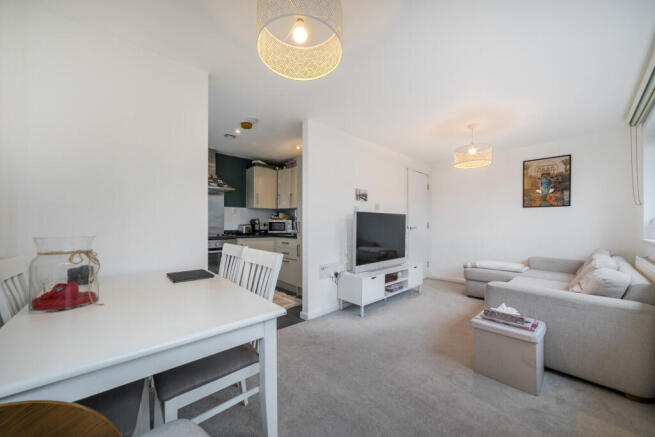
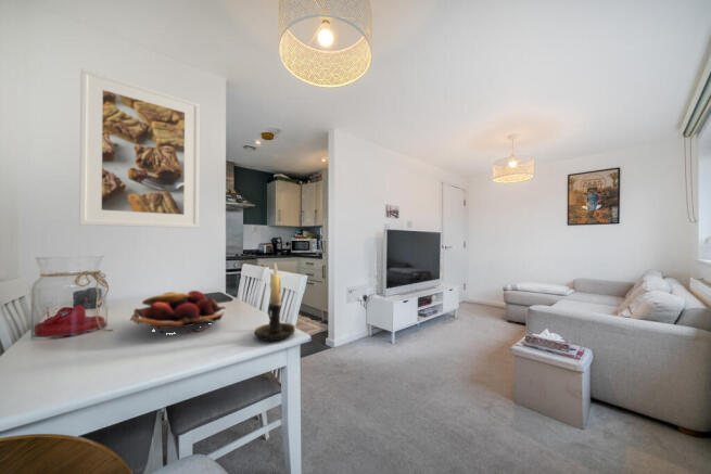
+ fruit basket (180, 309)
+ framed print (145, 157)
+ candle holder (274, 297)
